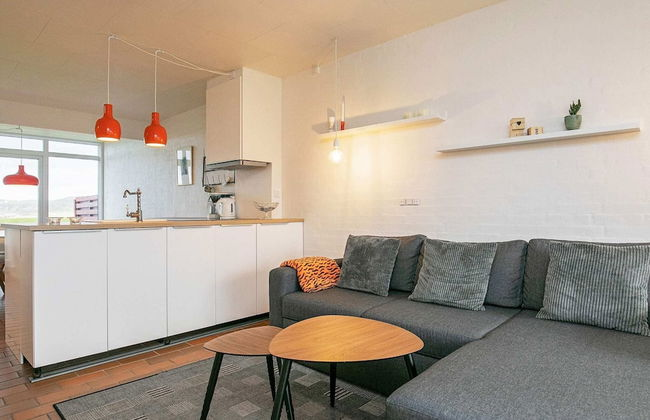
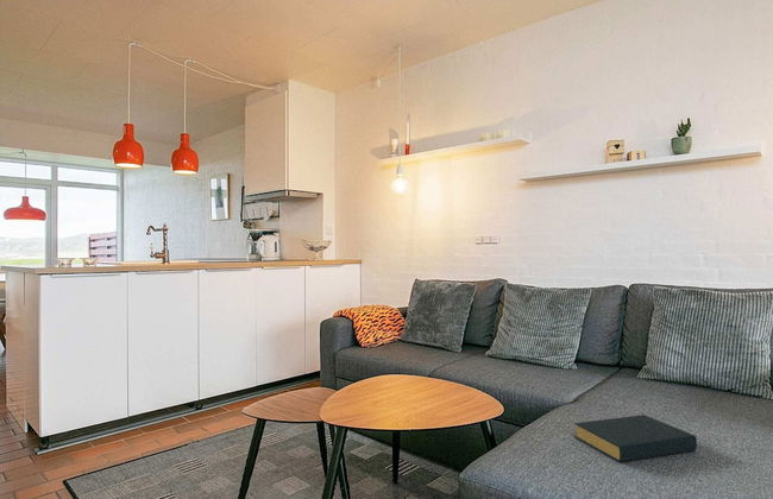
+ hardback book (633, 436)
